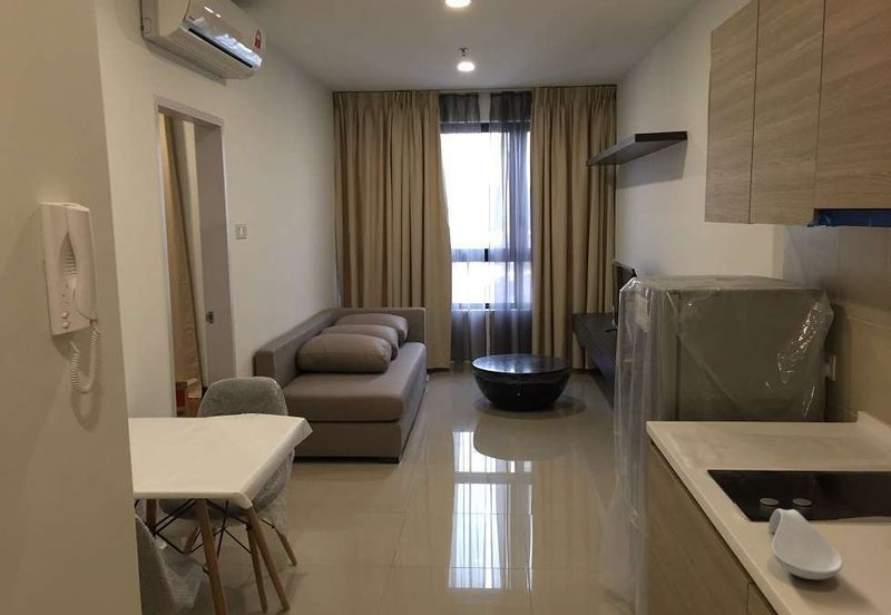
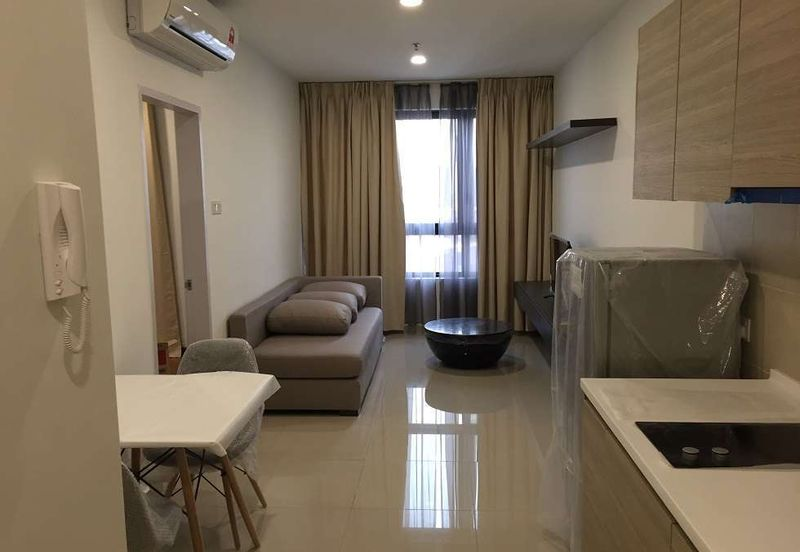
- spoon rest (796, 539)
